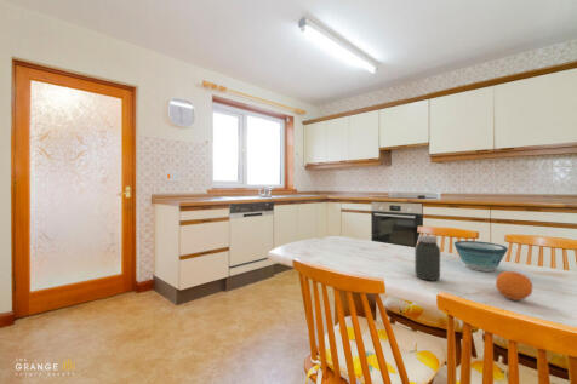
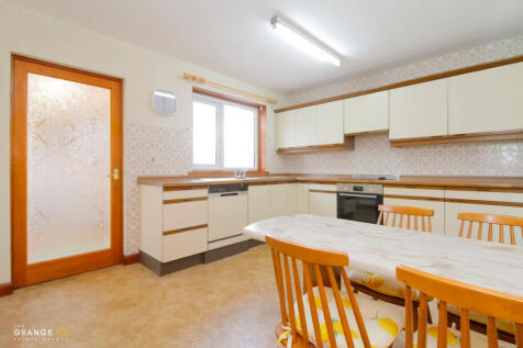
- bowl (479, 256)
- fruit (513, 285)
- jar (427, 257)
